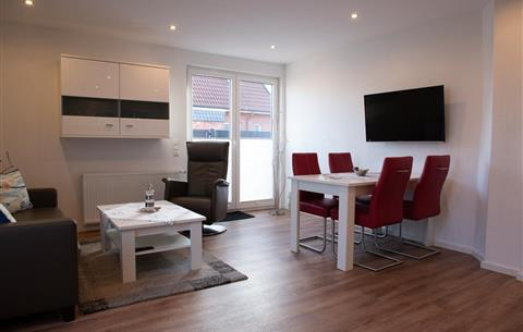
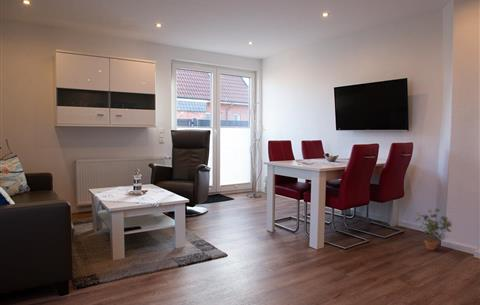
+ potted plant (431, 229)
